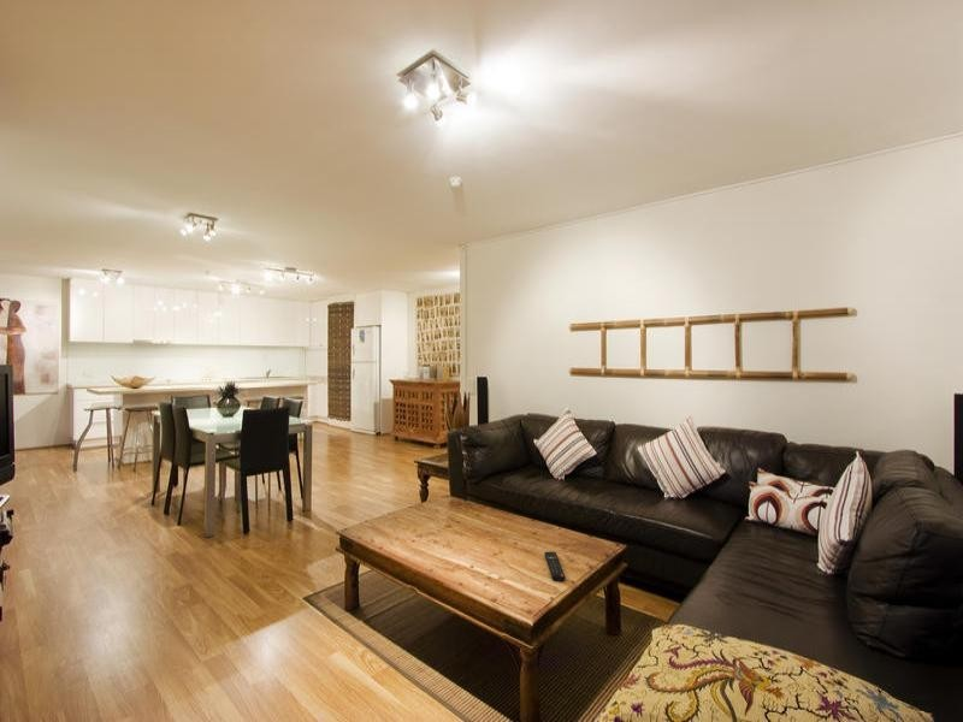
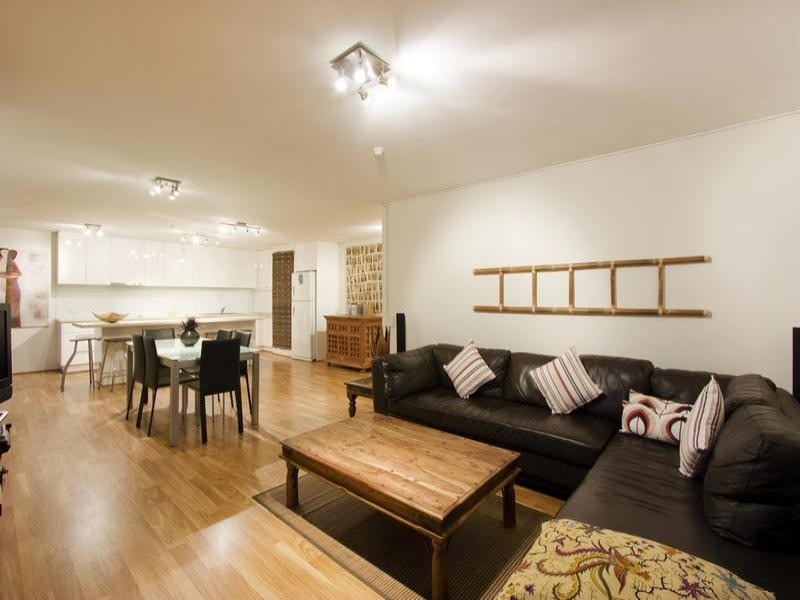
- remote control (554, 566)
